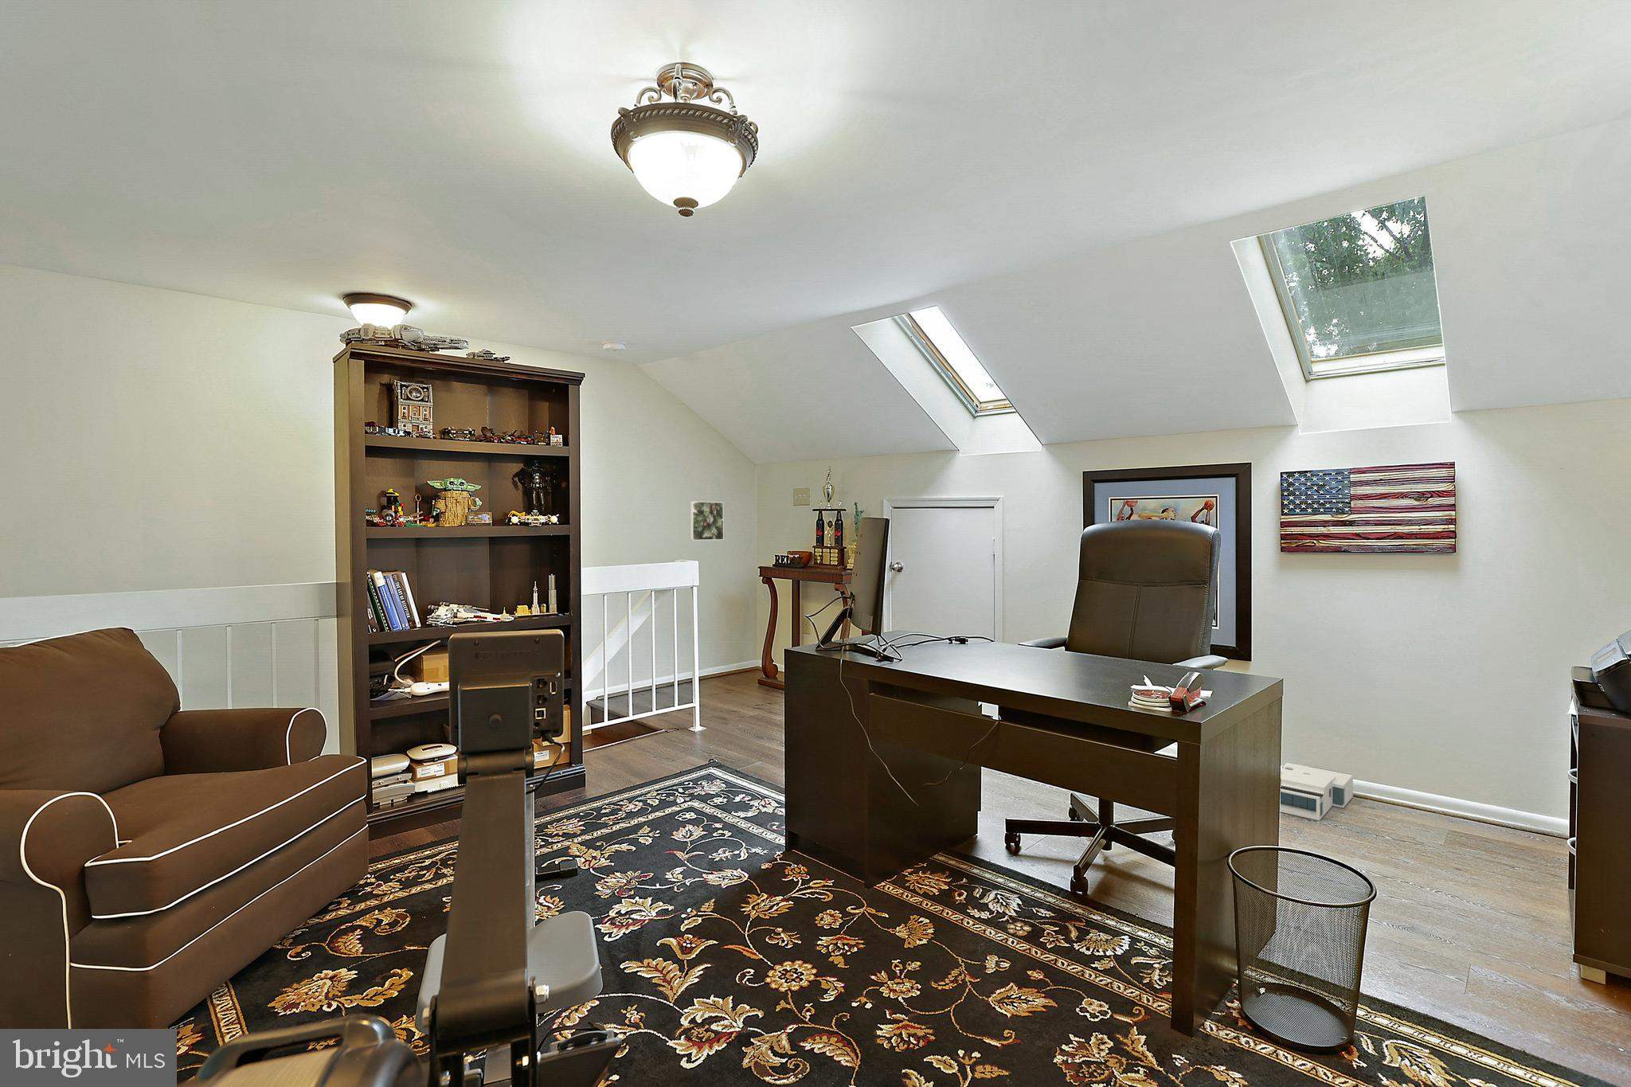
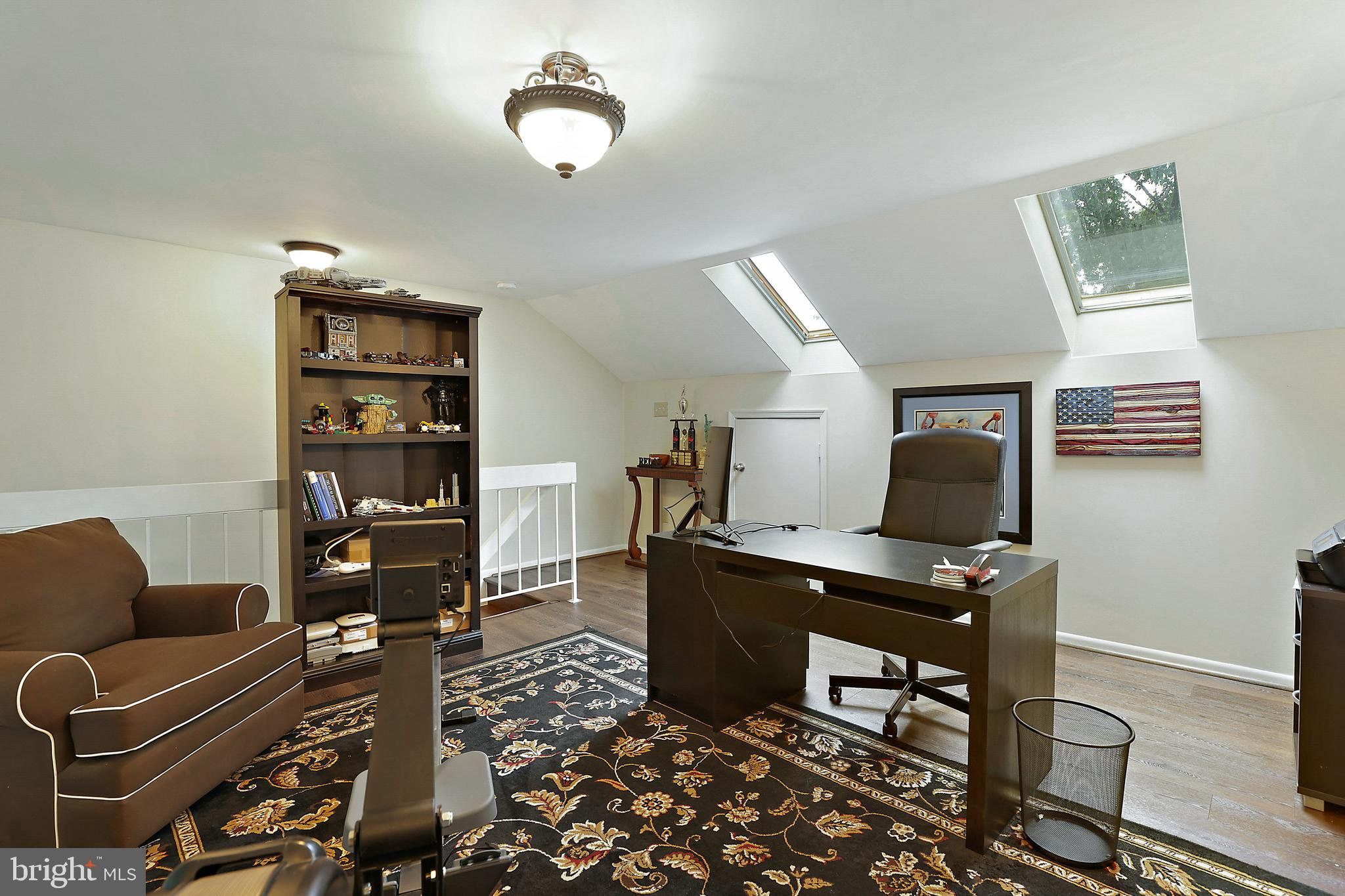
- architectural model (1307, 786)
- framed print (707, 520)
